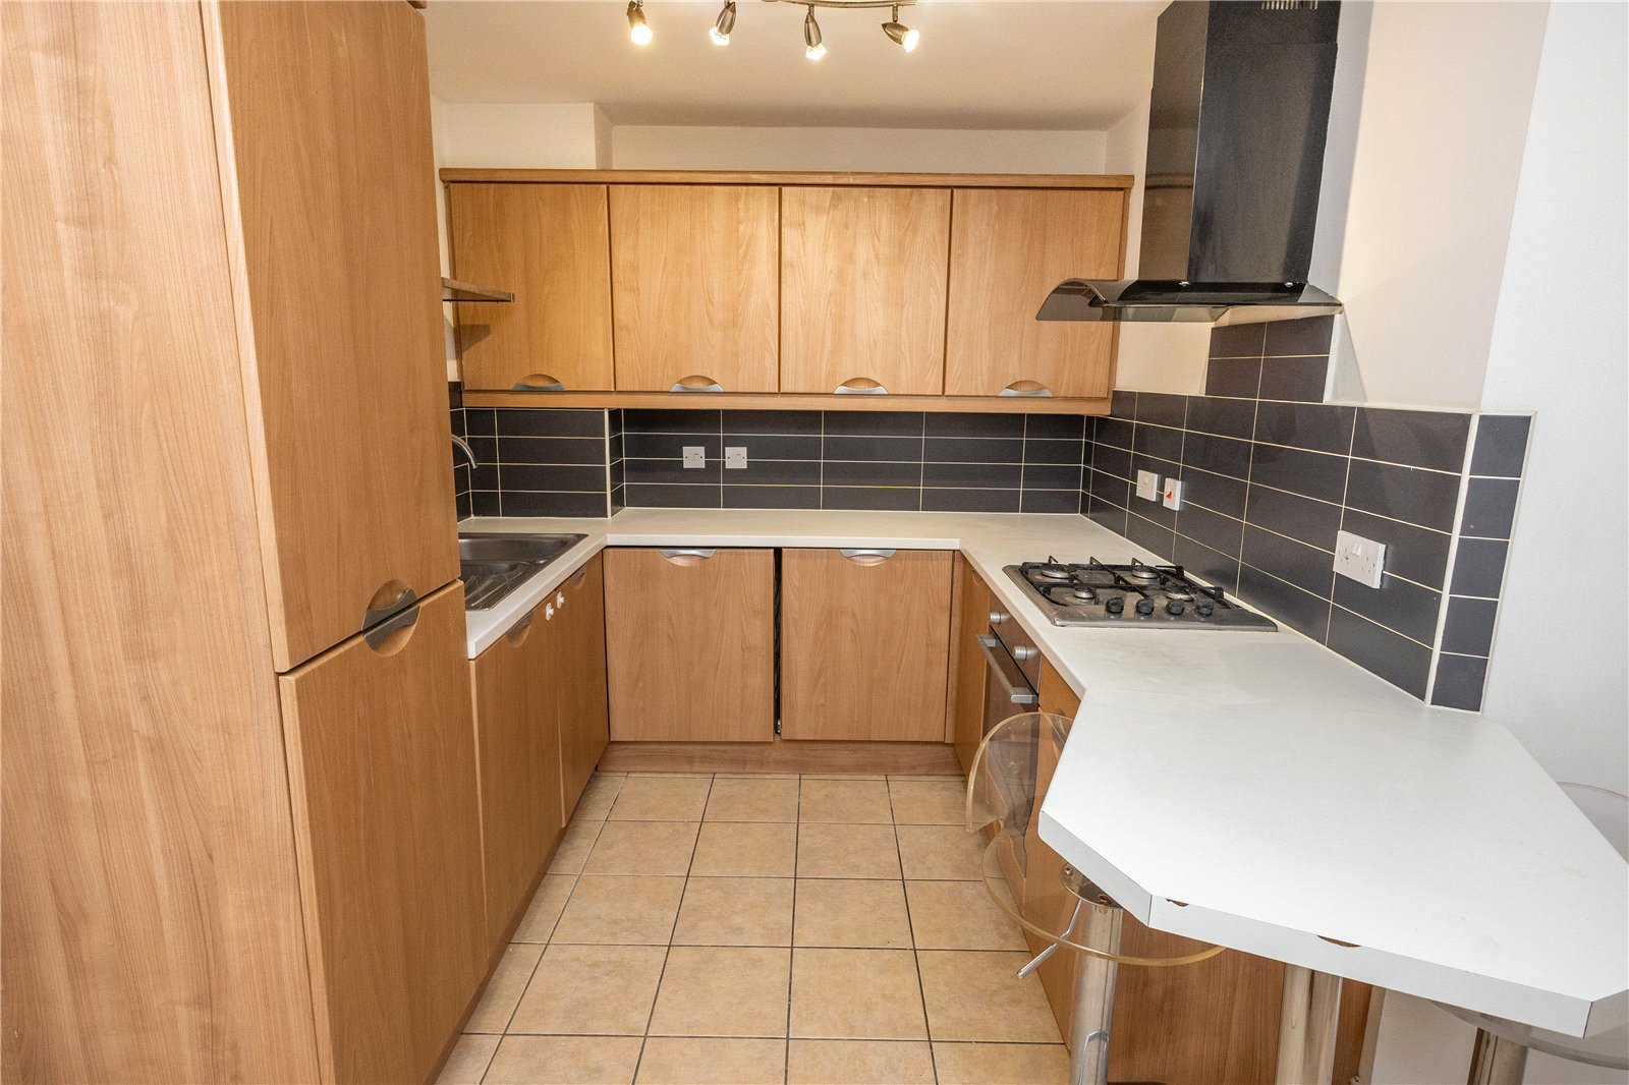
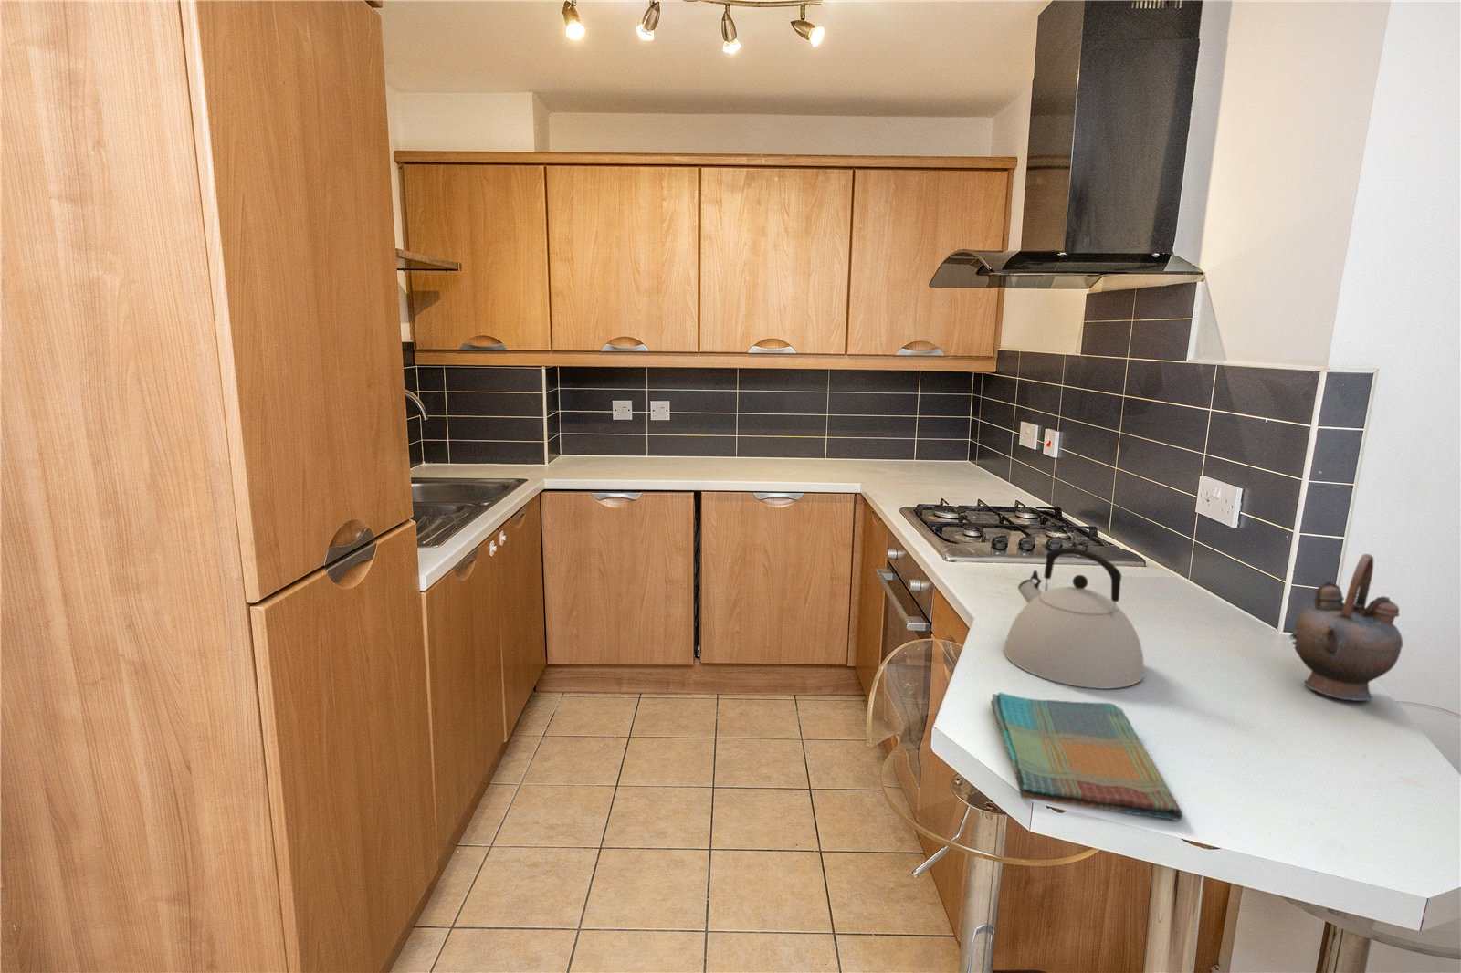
+ kettle (1074, 605)
+ teapot (1345, 626)
+ dish towel (1074, 747)
